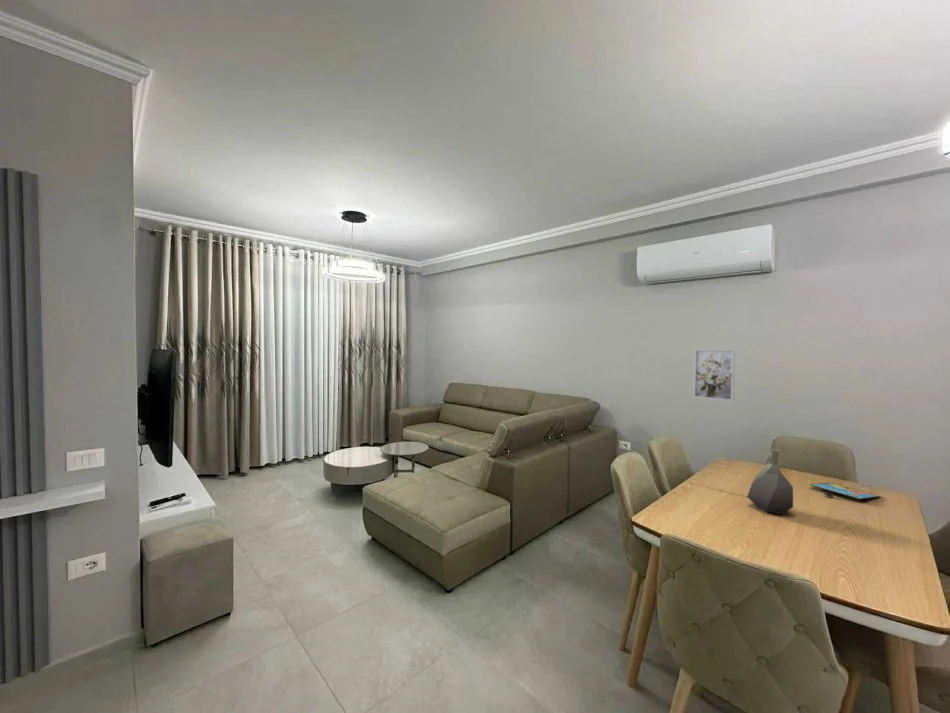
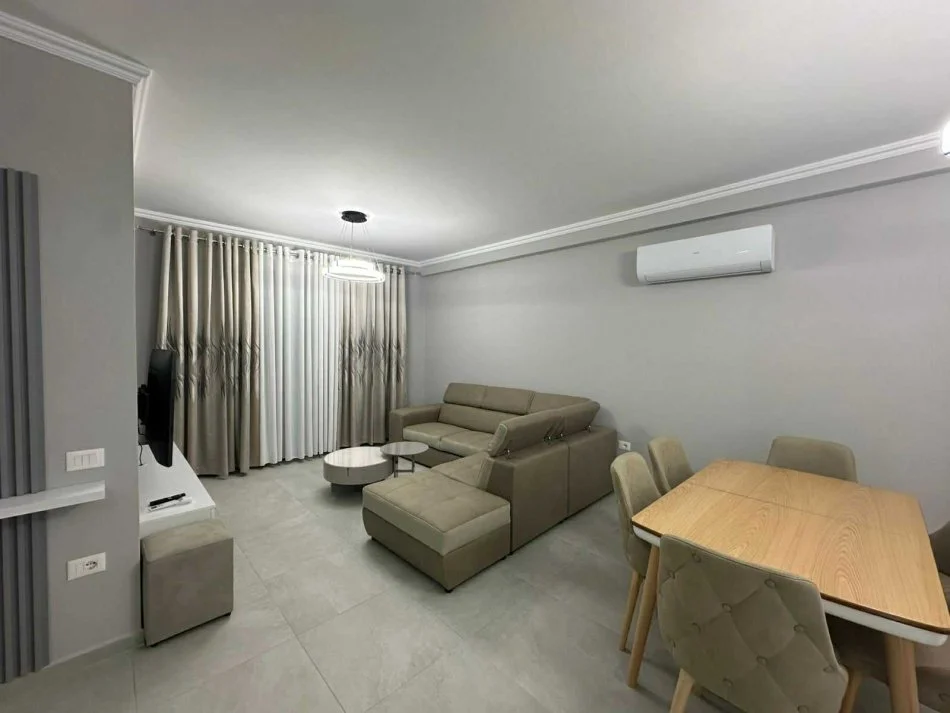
- vase (771, 479)
- picture frame (842, 489)
- wall art (713, 374)
